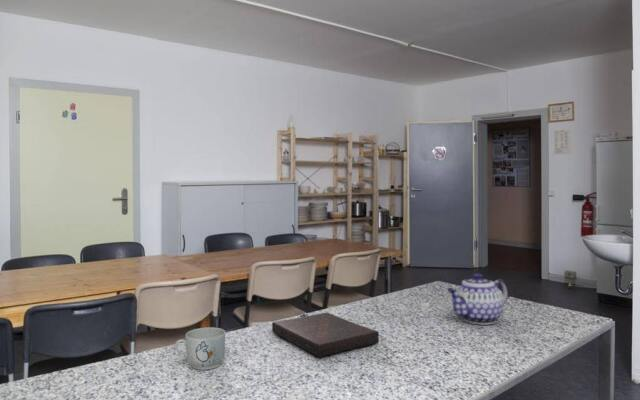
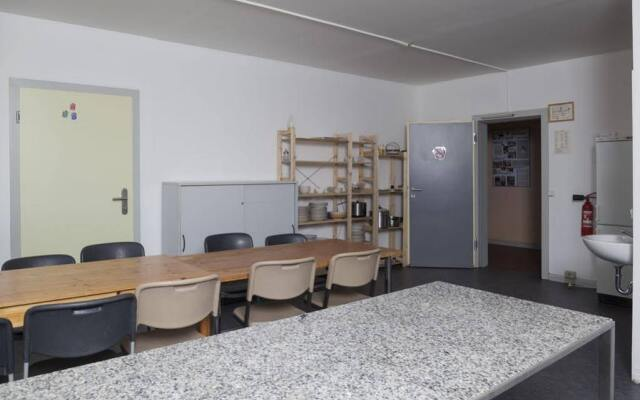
- mug (200, 349)
- book (323, 332)
- teapot (478, 296)
